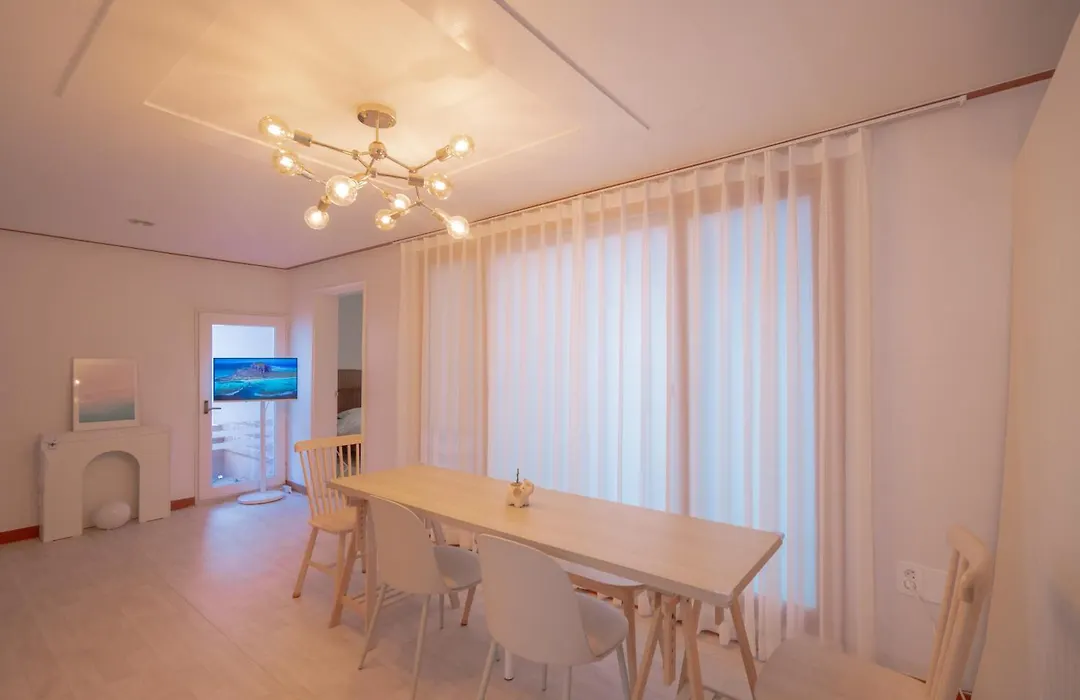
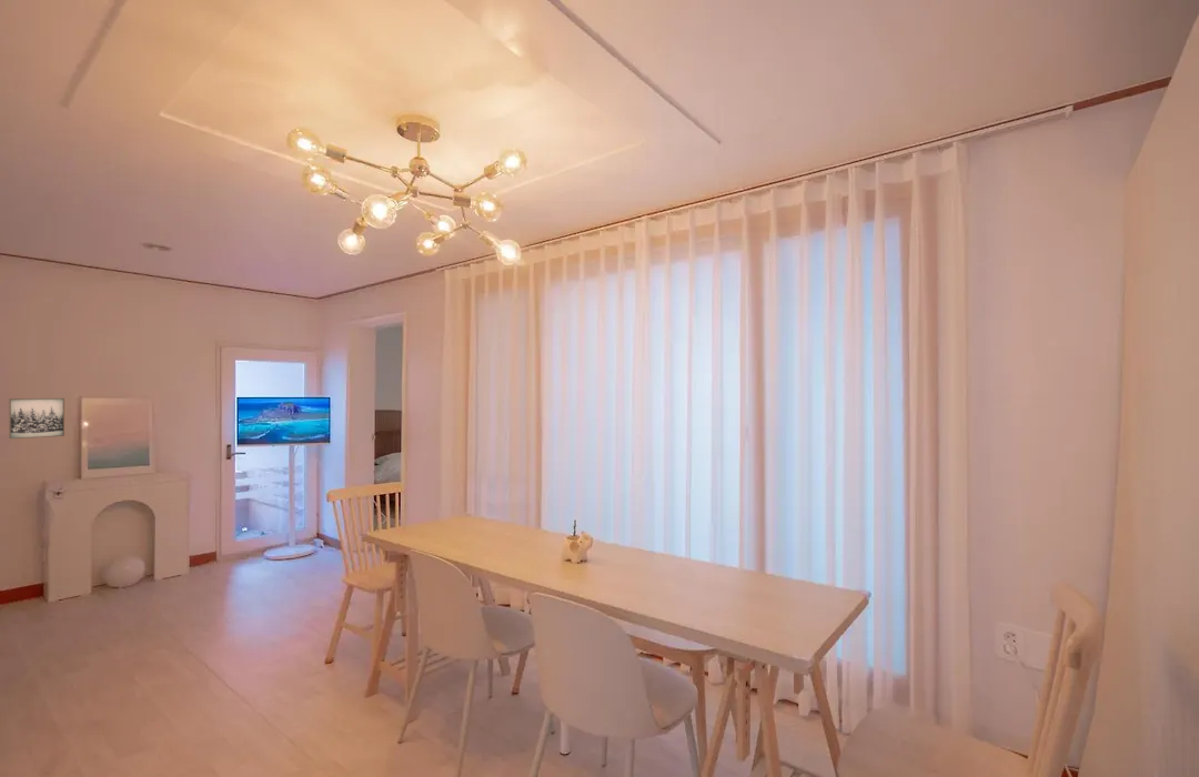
+ wall art (37, 417)
